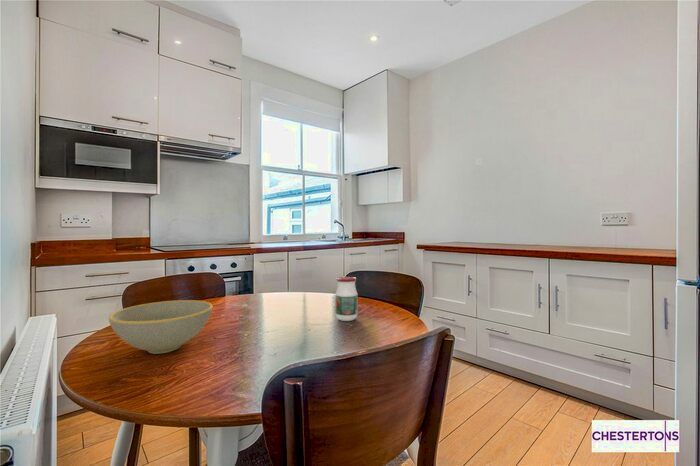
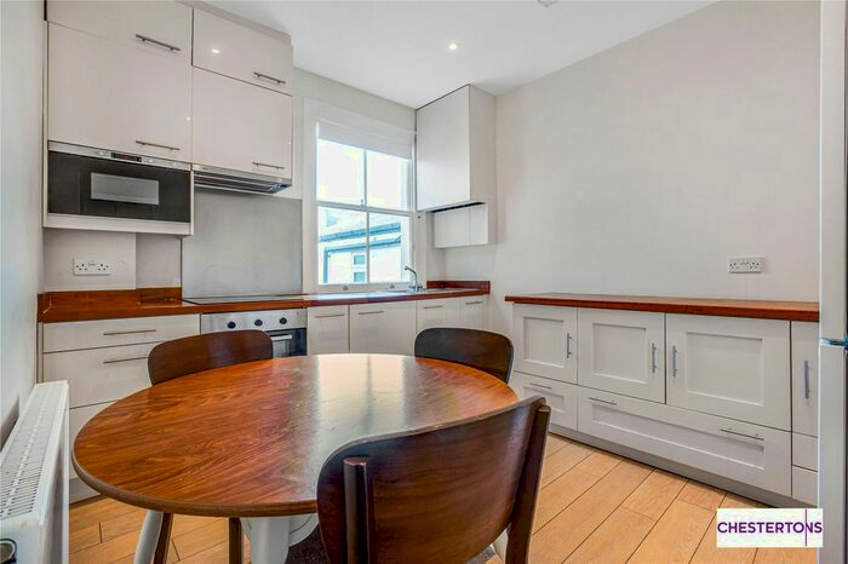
- bowl (164, 328)
- jar (346, 298)
